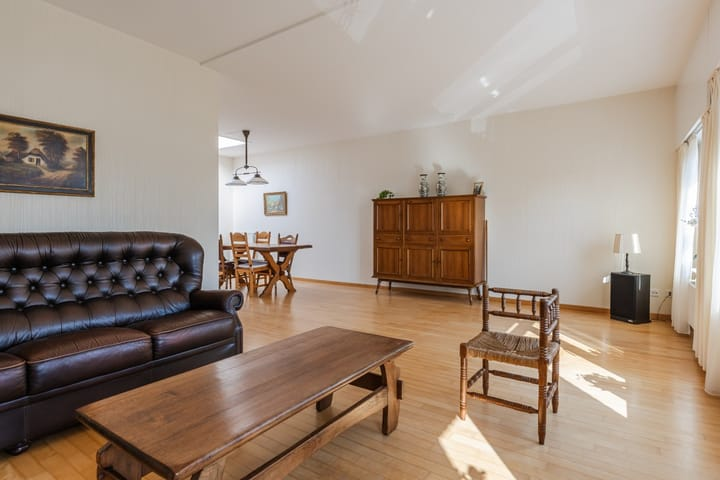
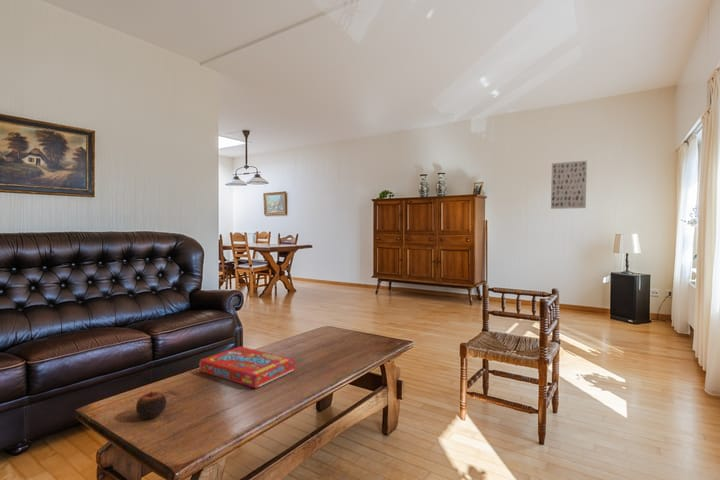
+ wall art (568, 185)
+ apple (151, 403)
+ snack box (247, 365)
